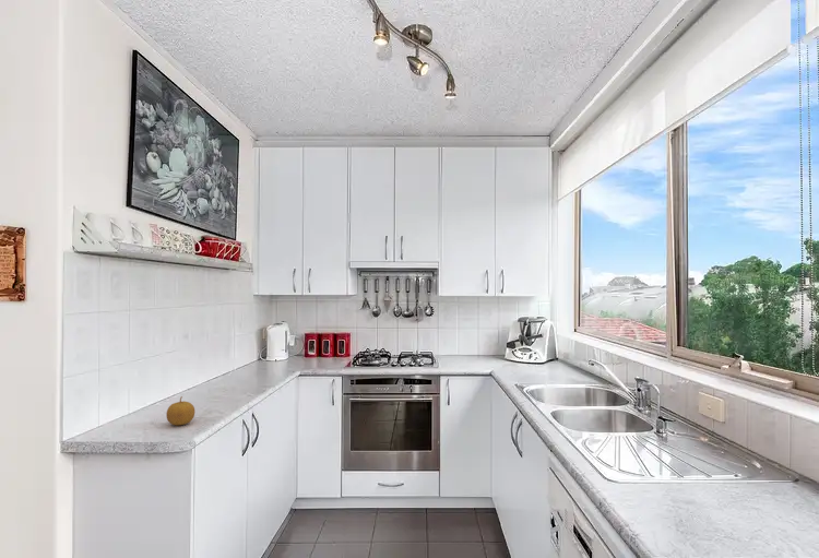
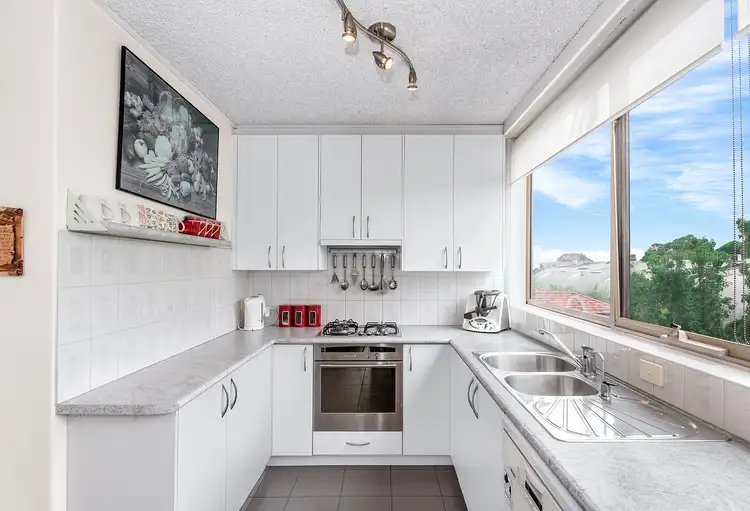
- fruit (180, 409)
